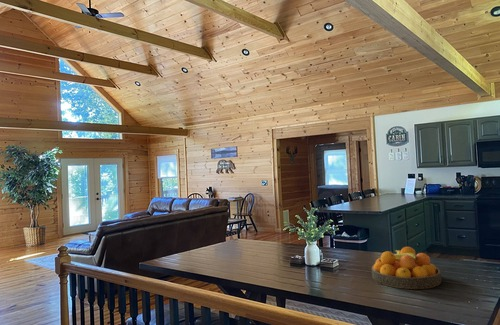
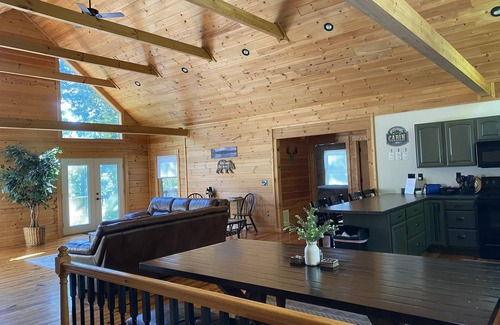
- fruit bowl (404, 264)
